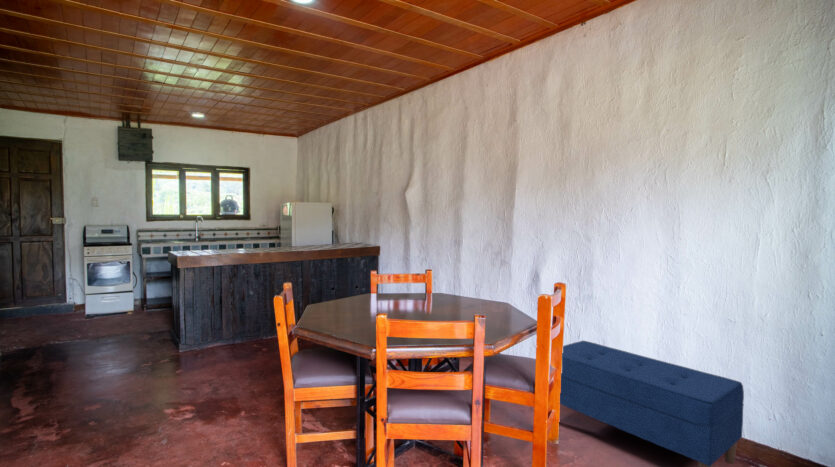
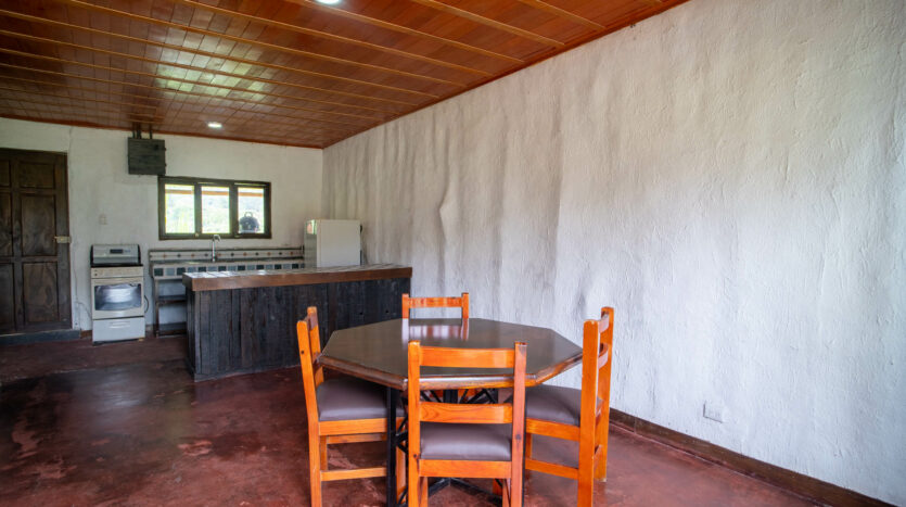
- bench (633, 402)
